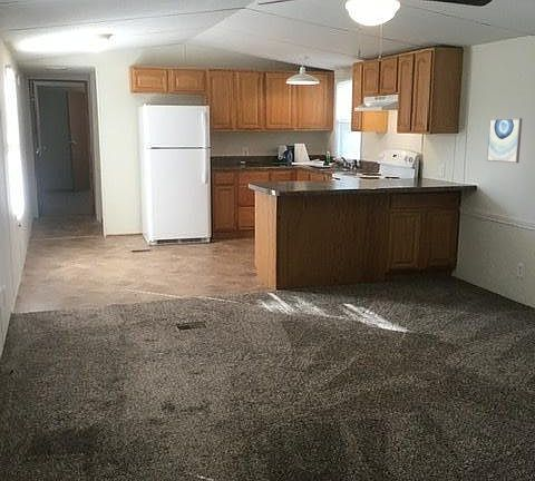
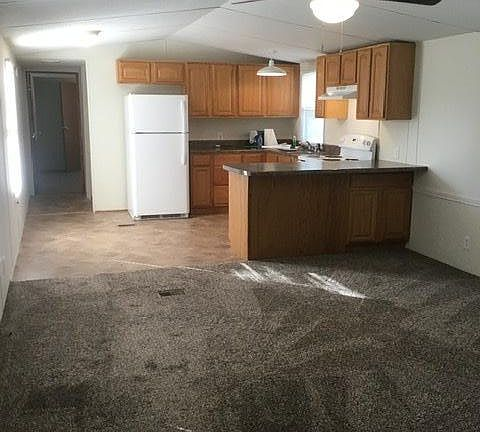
- wall art (503, 140)
